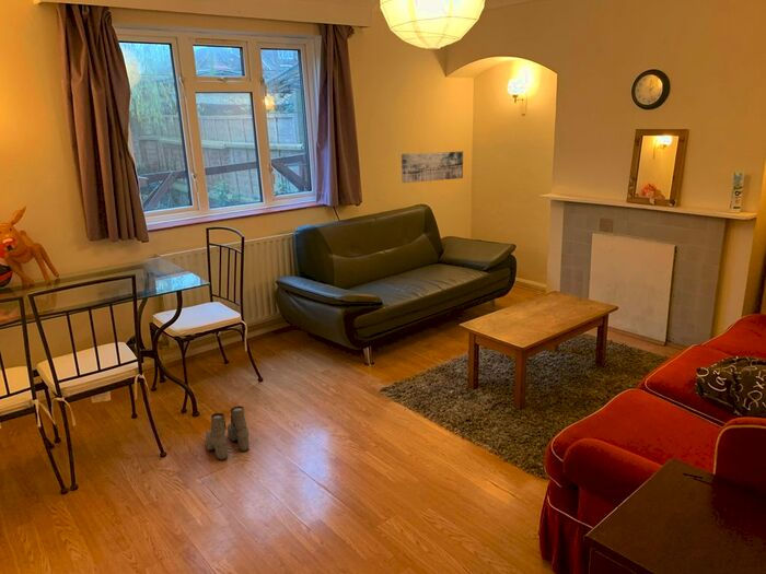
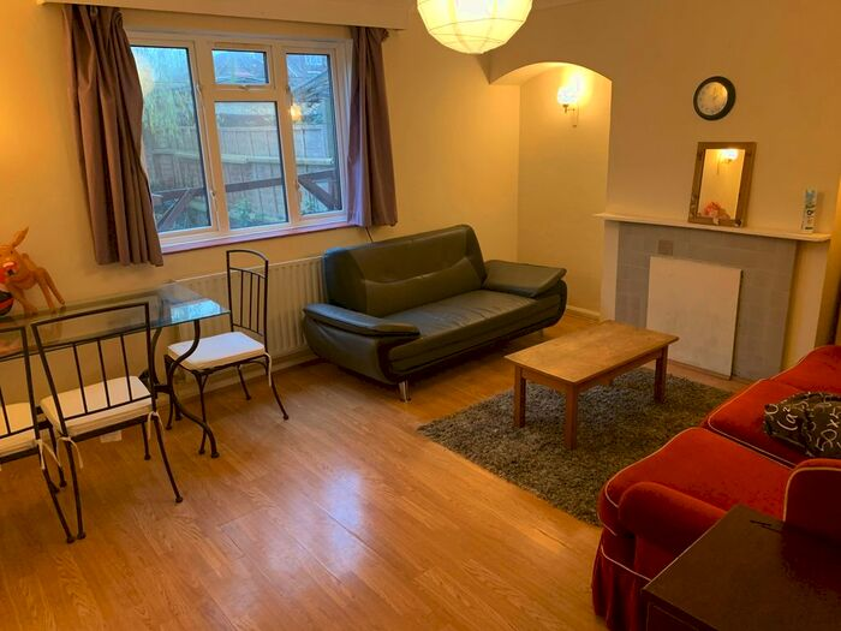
- wall art (433, 166)
- boots (225, 426)
